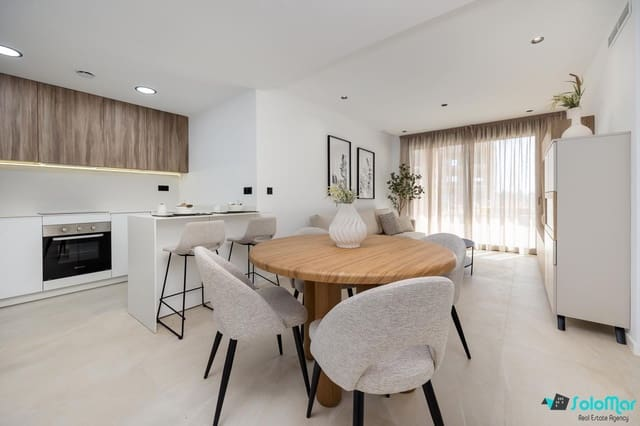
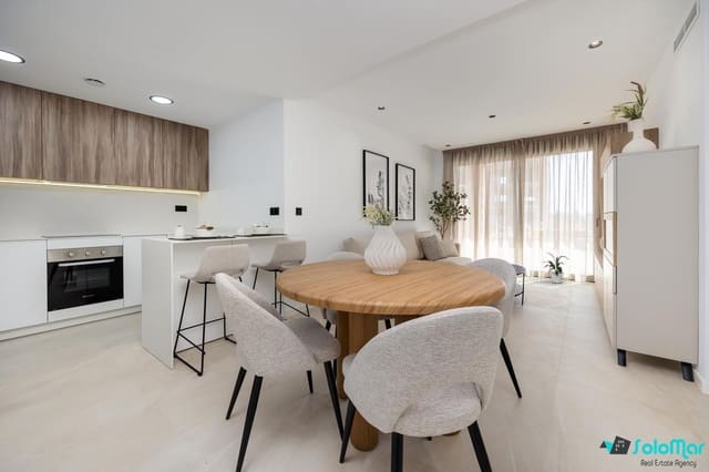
+ house plant (554, 267)
